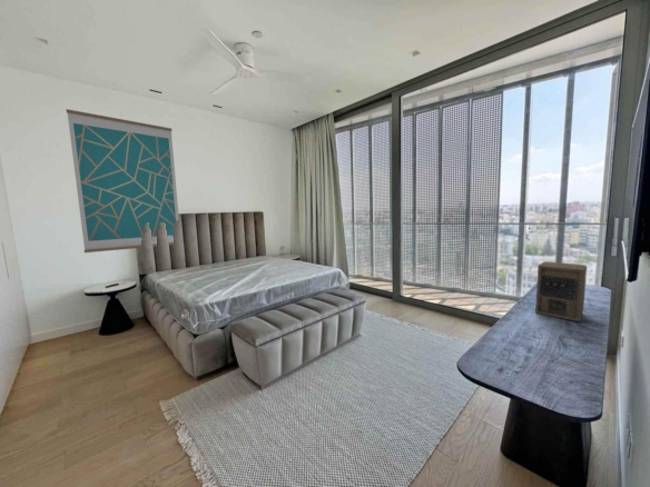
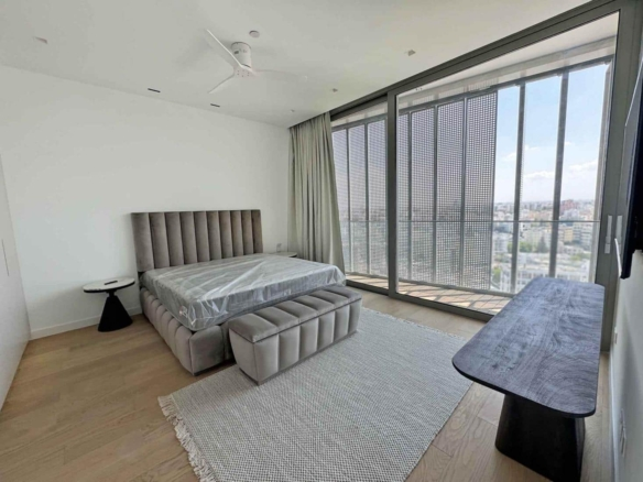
- wall art (131, 186)
- speaker (560, 288)
